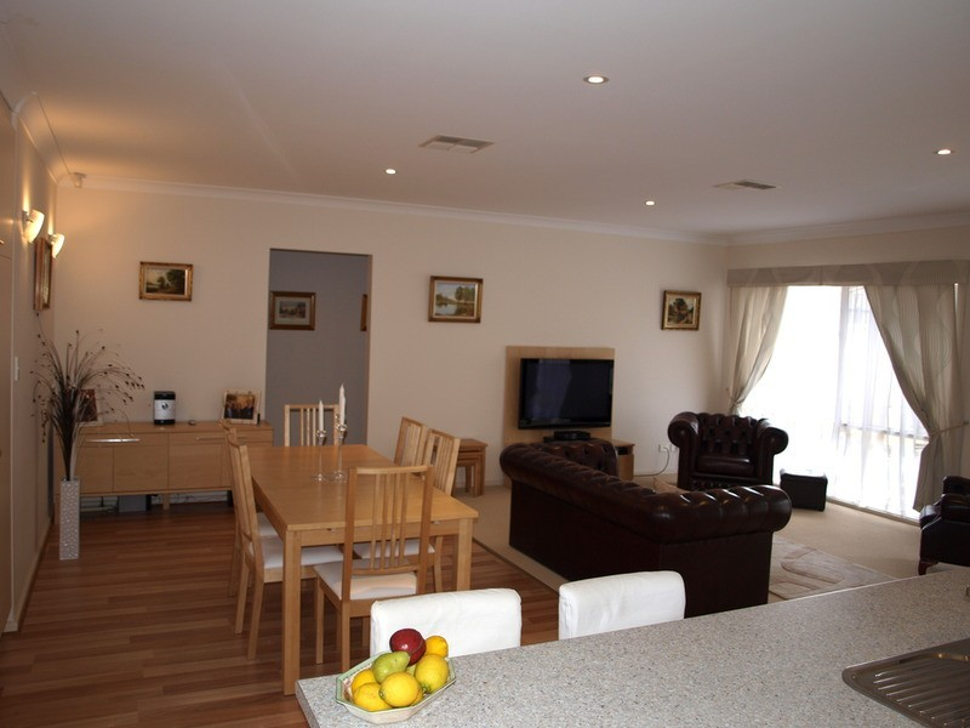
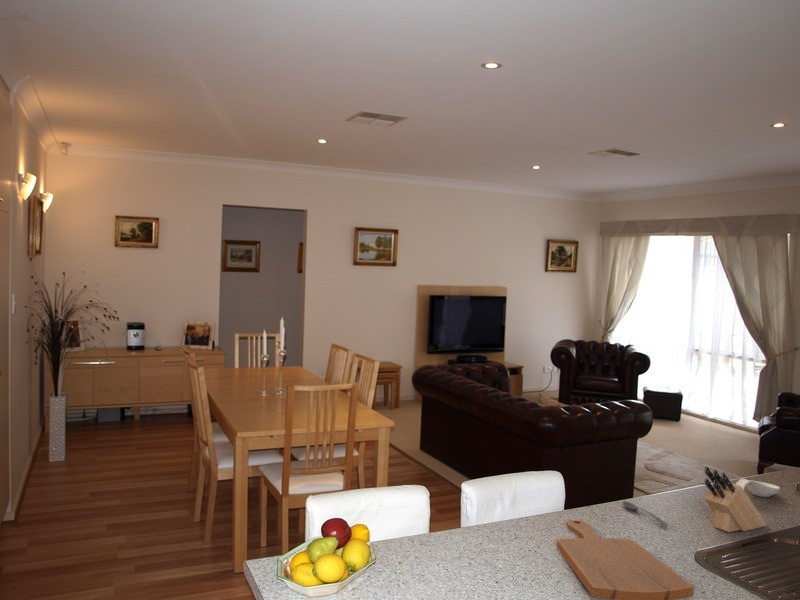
+ knife block (733, 496)
+ soupspoon (645, 511)
+ spoon rest (754, 487)
+ cutting board (612, 561)
